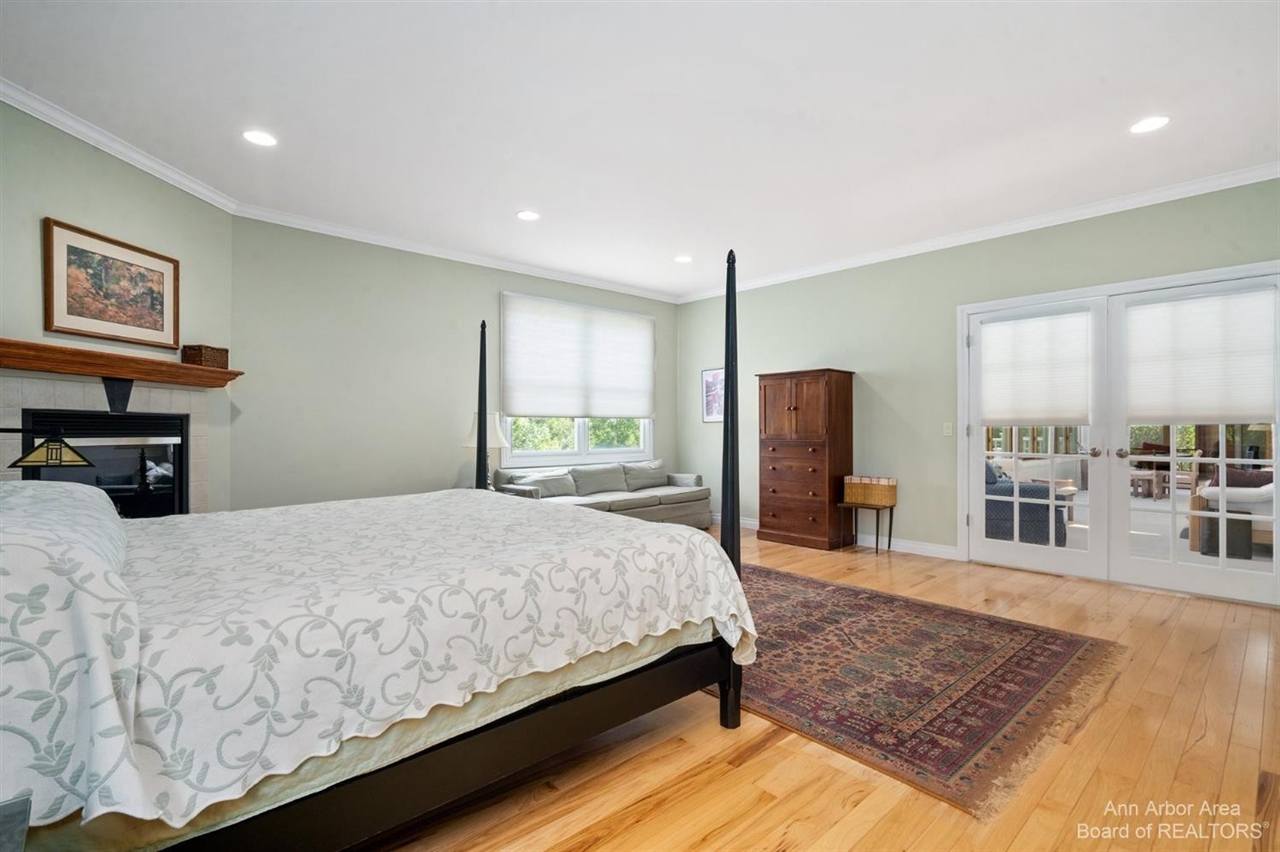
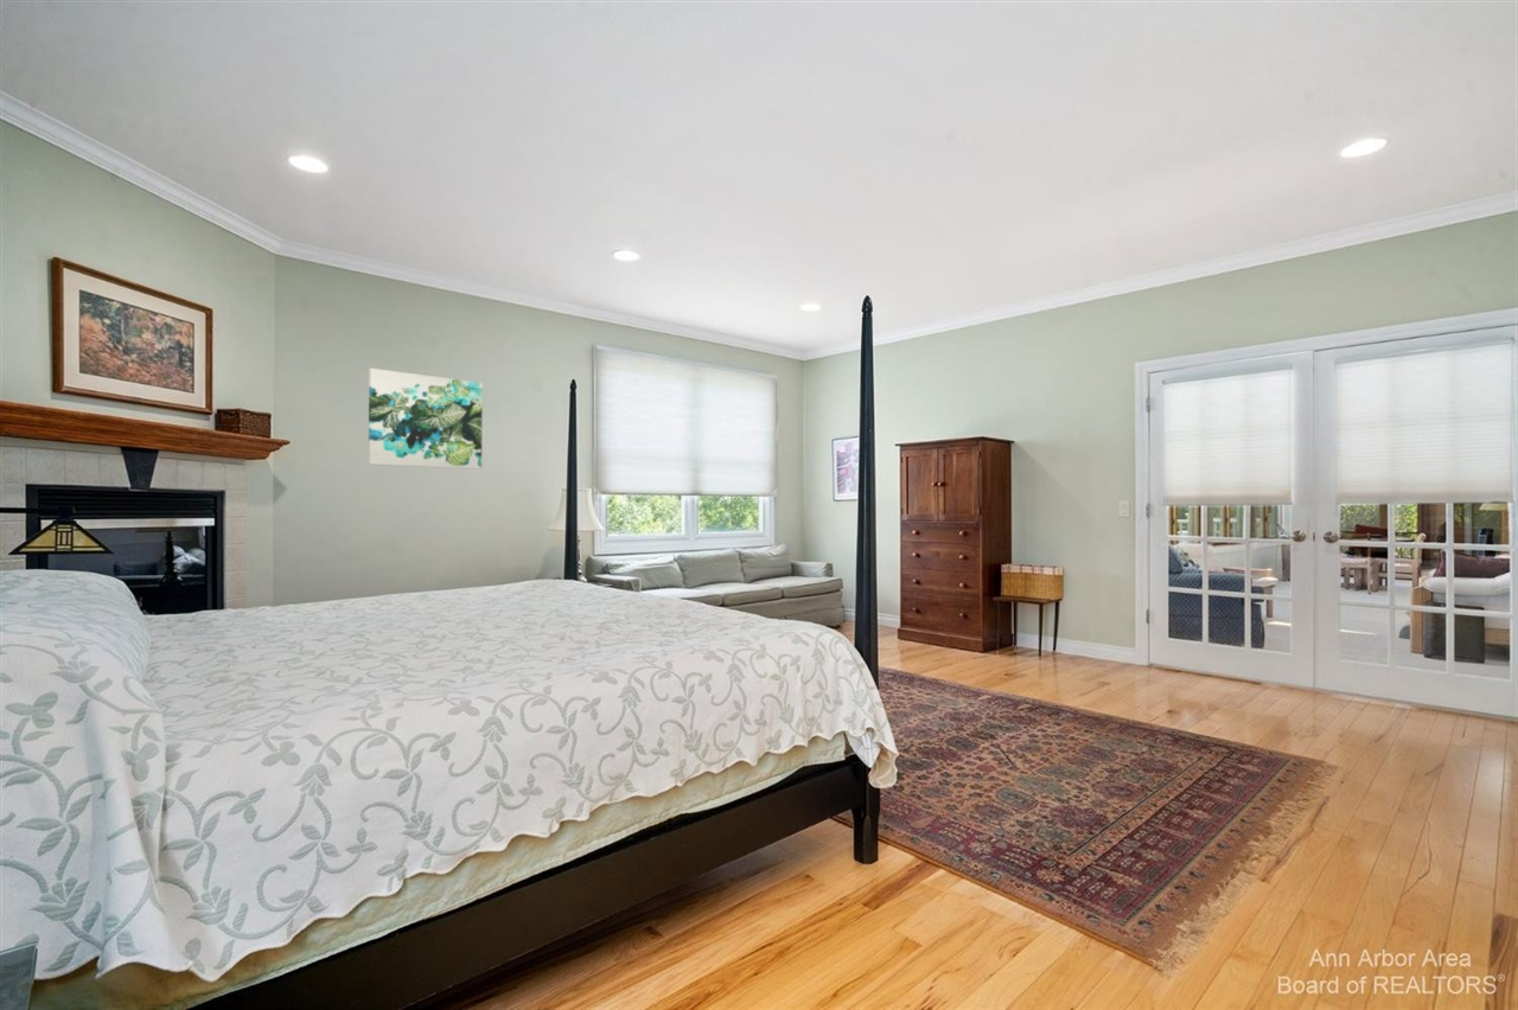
+ wall art (428, 421)
